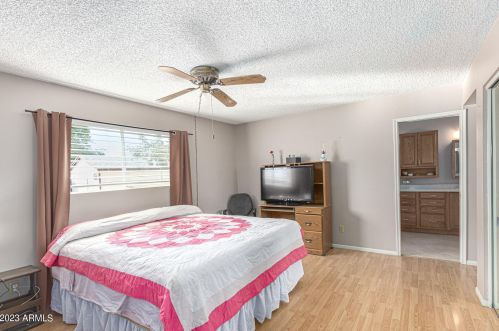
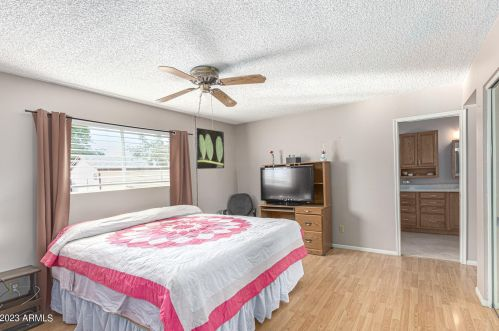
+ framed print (210, 149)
